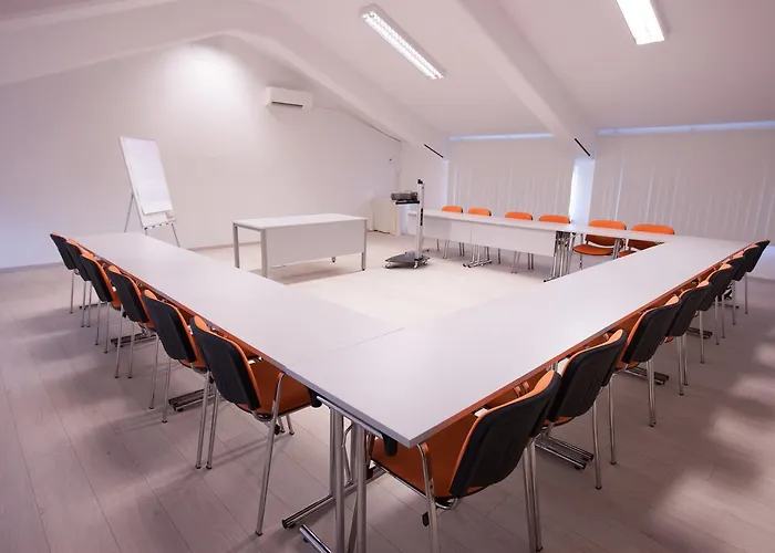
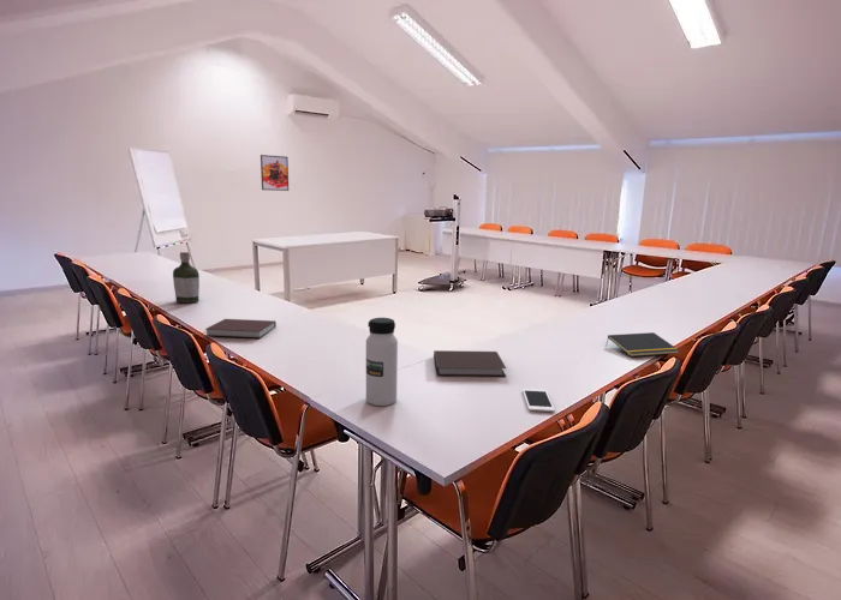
+ bottle (185, 277)
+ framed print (274, 173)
+ notepad (643, 343)
+ cell phone (537, 400)
+ notebook (467, 362)
+ notebook (241, 328)
+ water bottle (381, 360)
